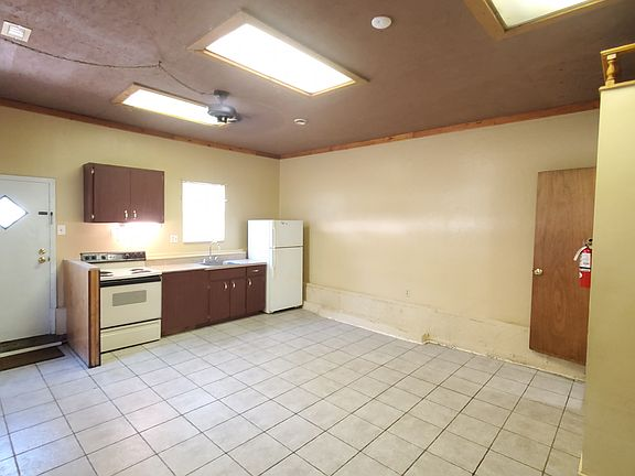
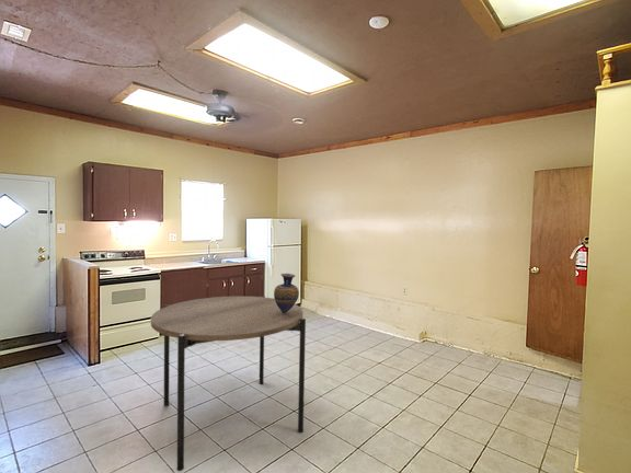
+ vase (286, 292)
+ dining table (230, 339)
